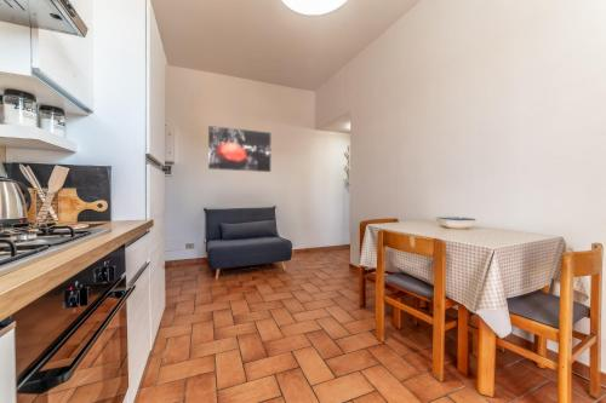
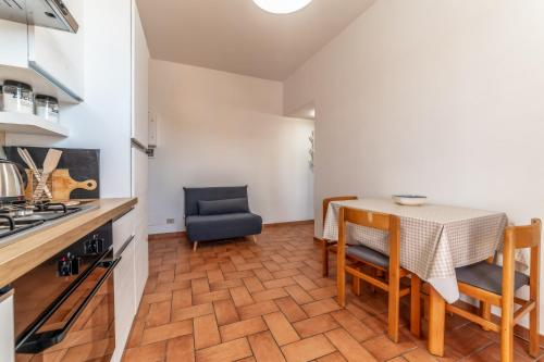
- wall art (240, 150)
